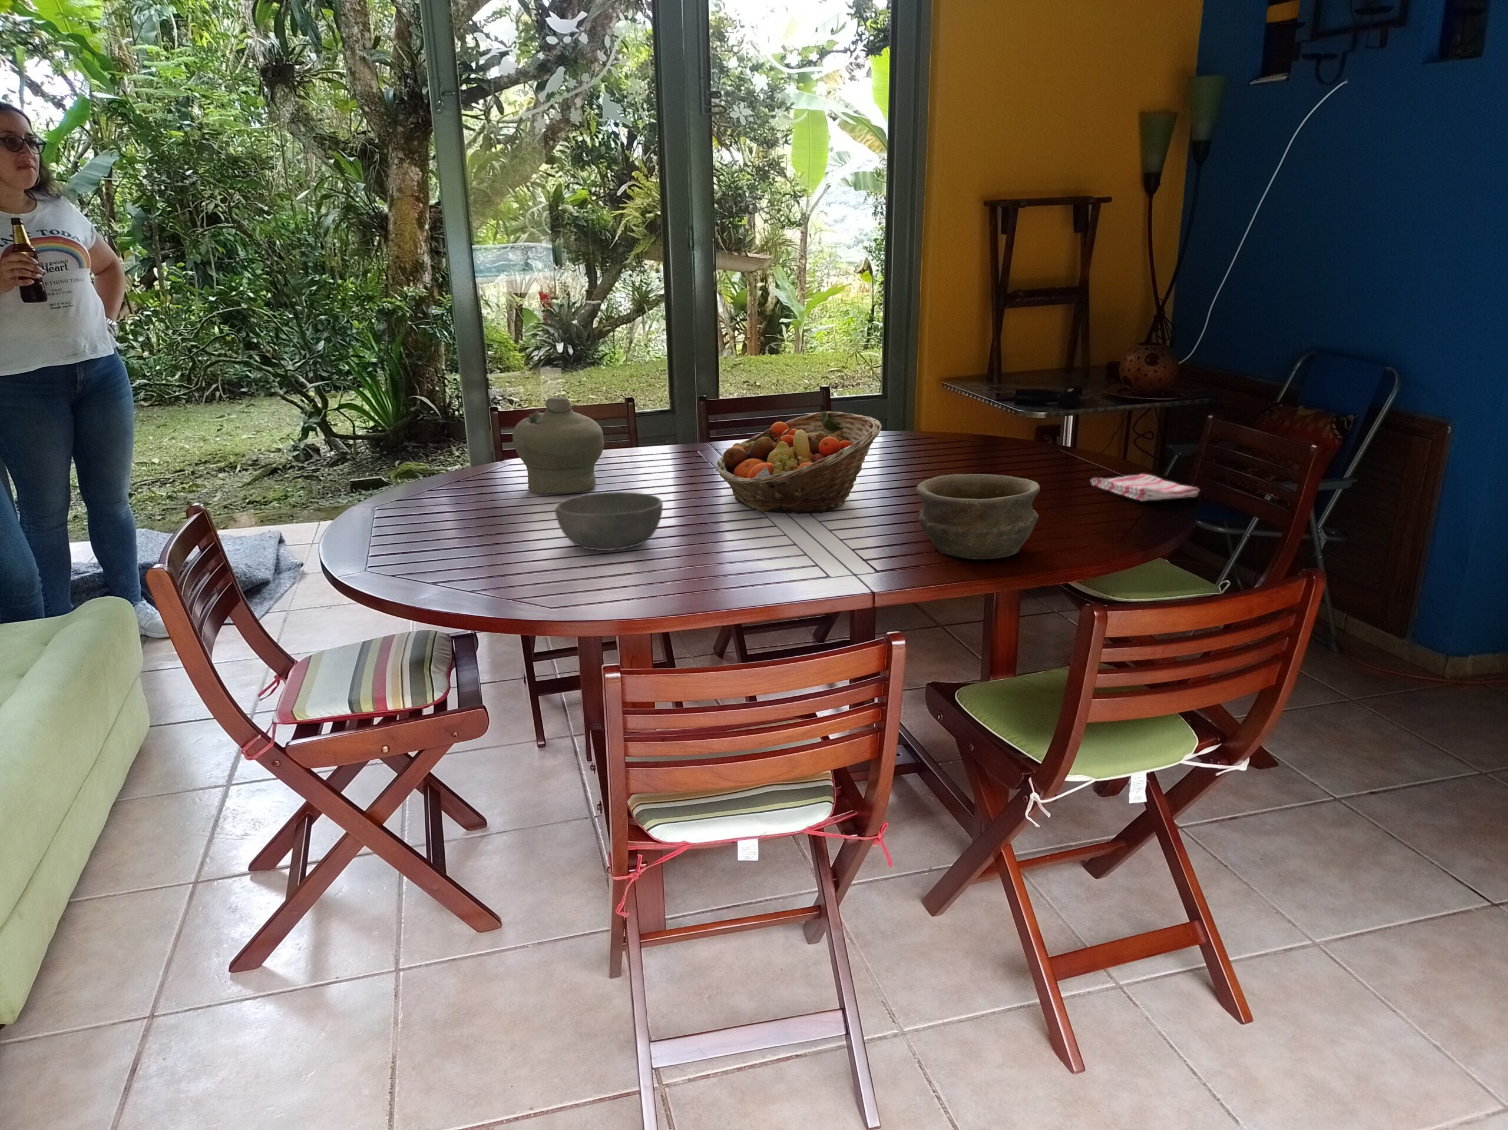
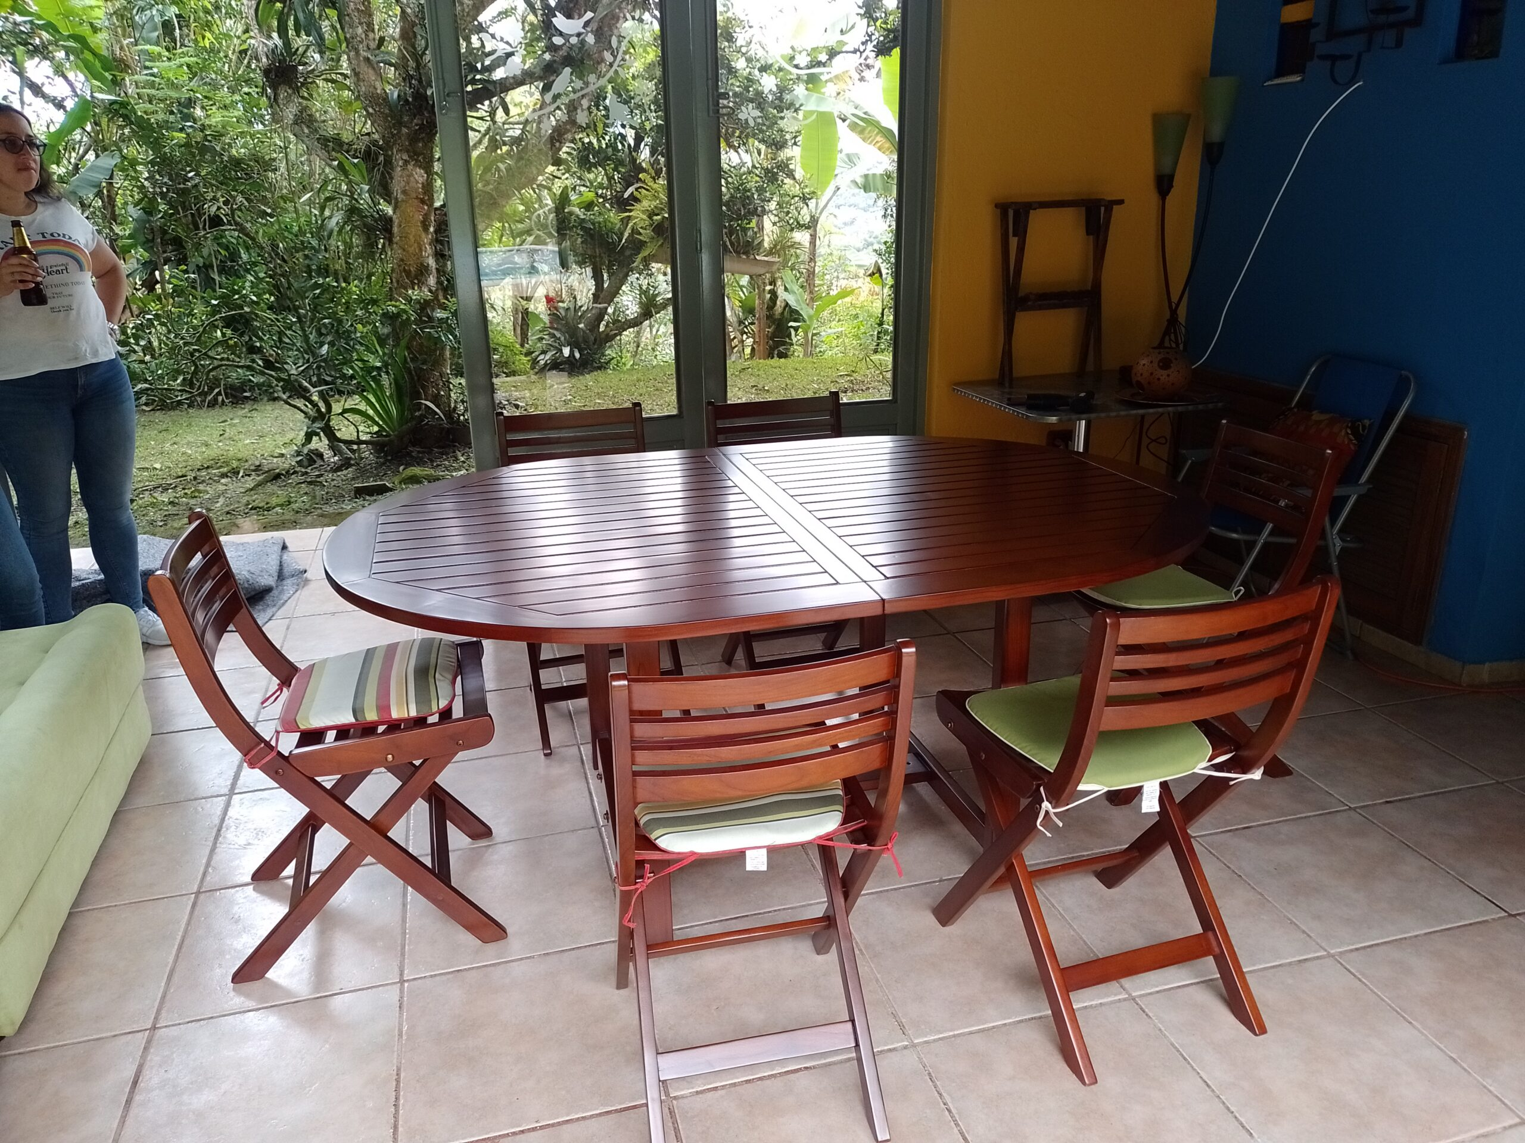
- bowl (977, 516)
- fruit basket (798, 459)
- bowl (609, 523)
- jar (558, 443)
- dish towel (1143, 484)
